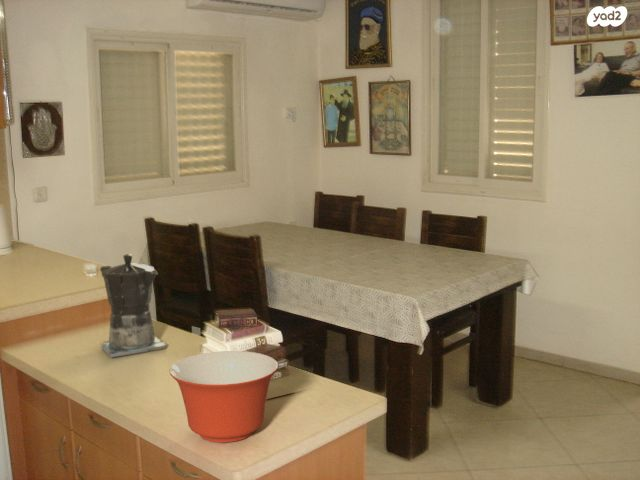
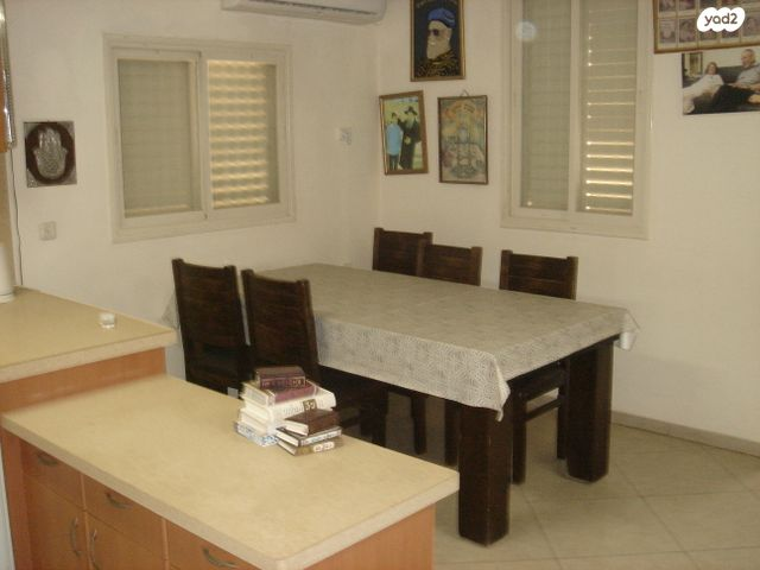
- mixing bowl (225, 399)
- coffee maker (129, 300)
